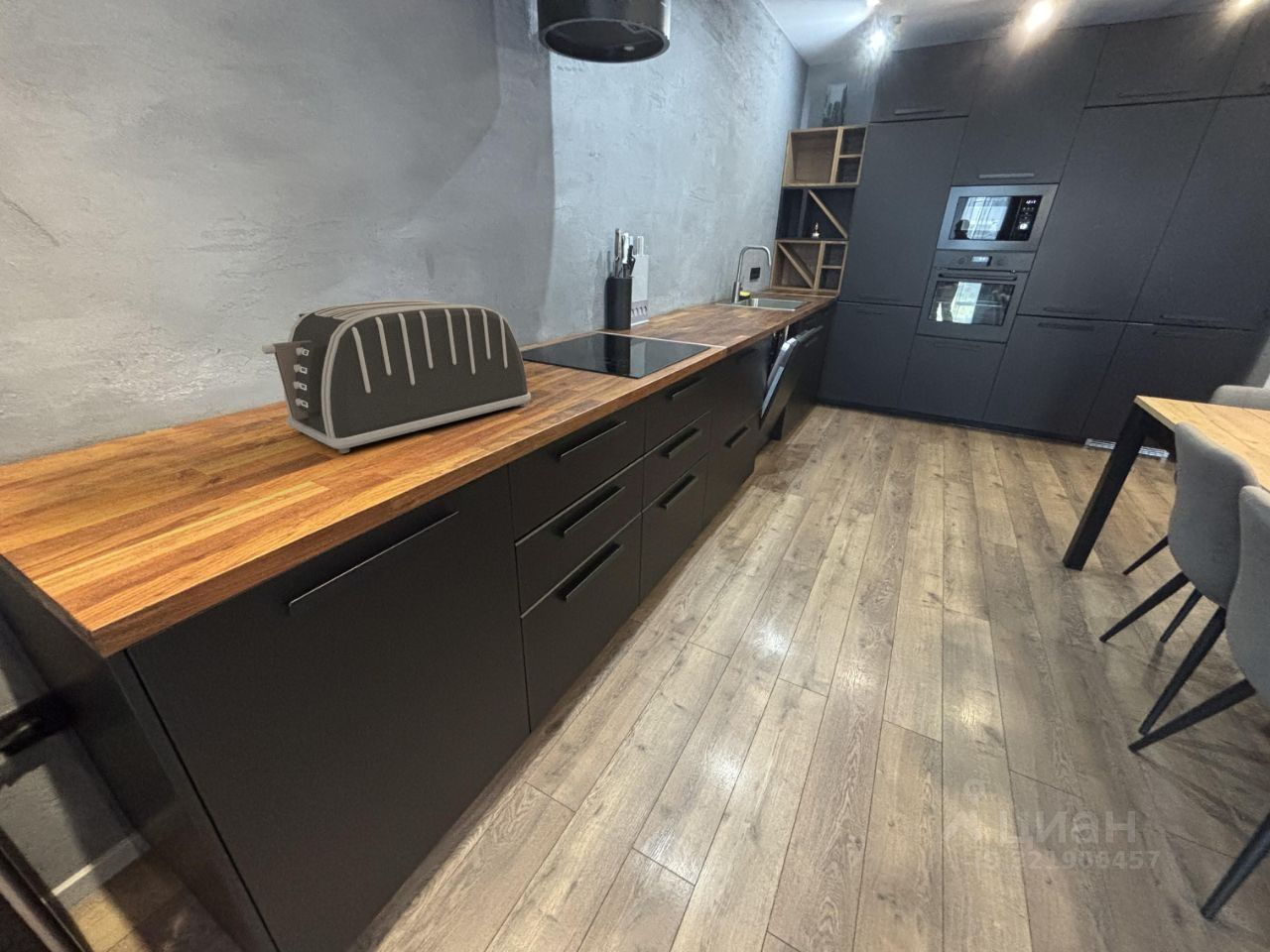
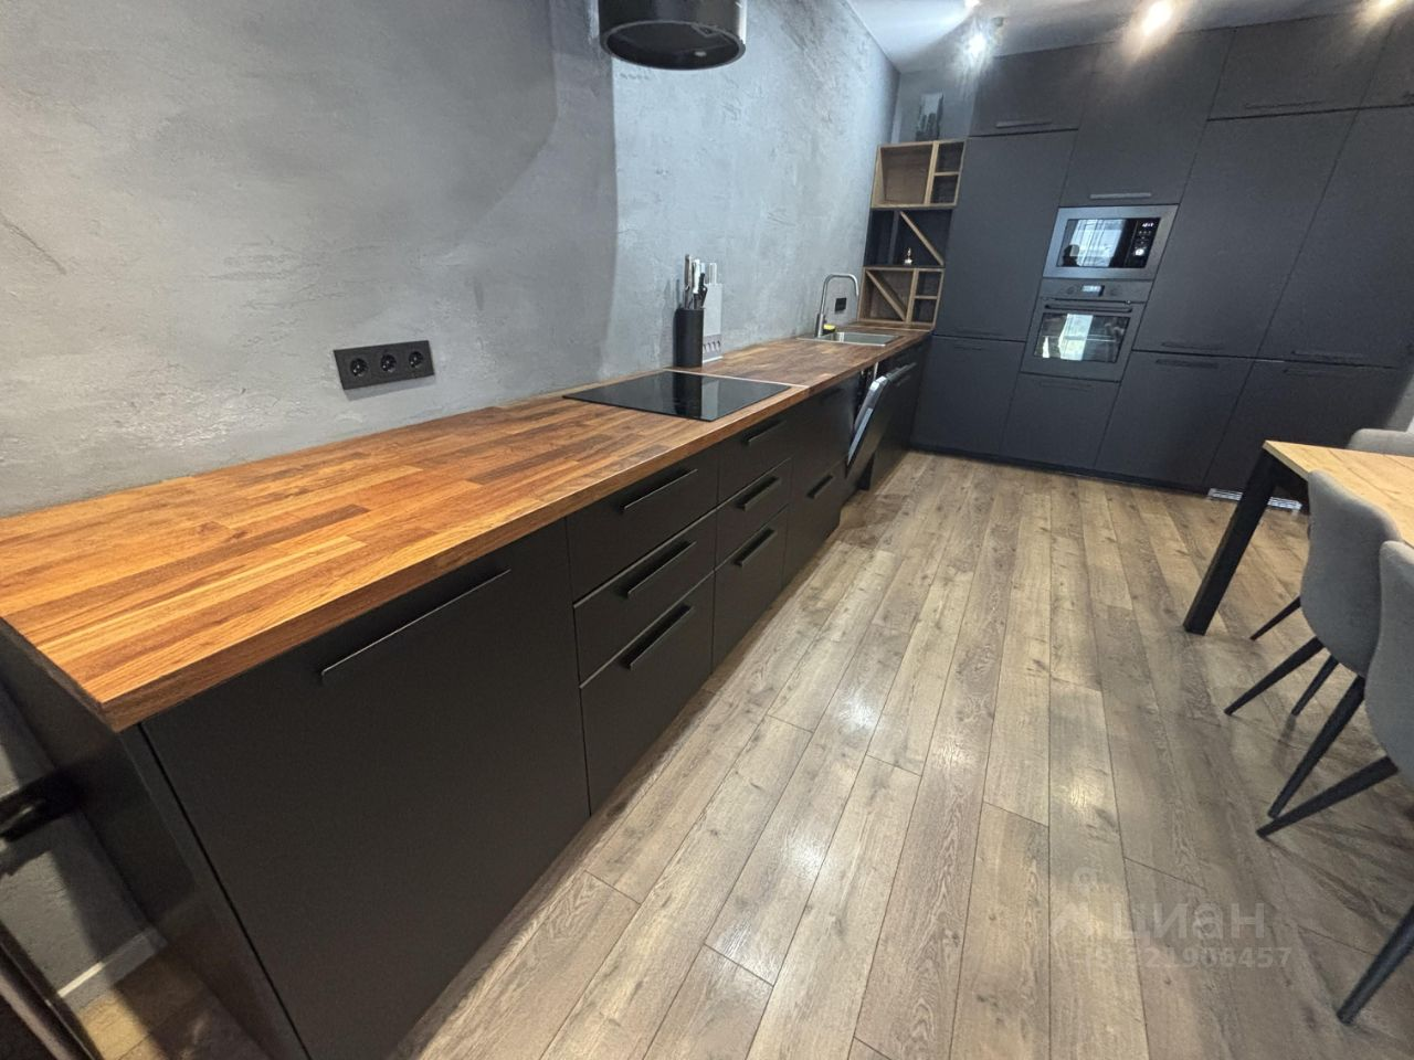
- toaster (406, 363)
